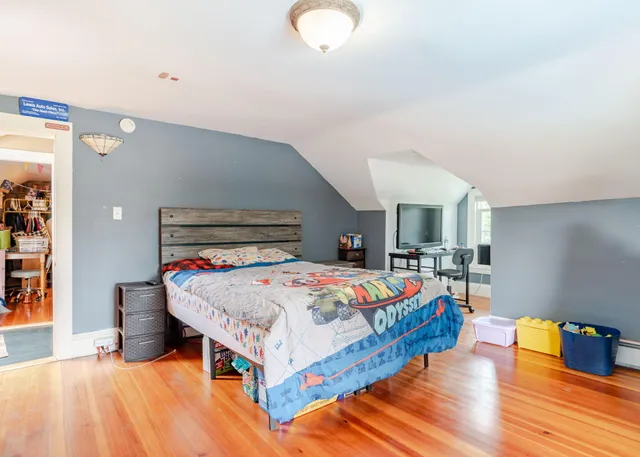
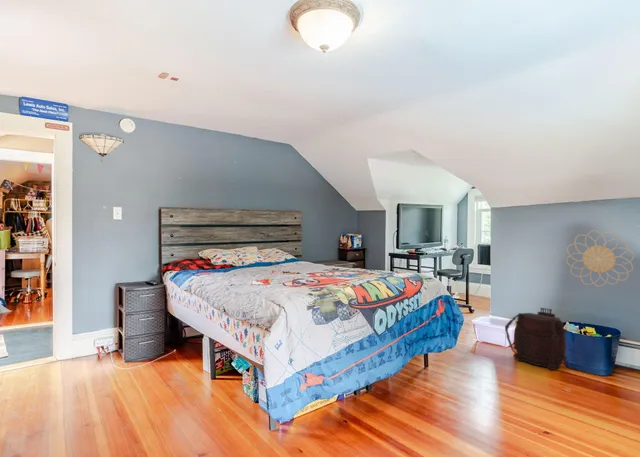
+ backpack (539, 336)
+ decorative wall piece (598, 258)
